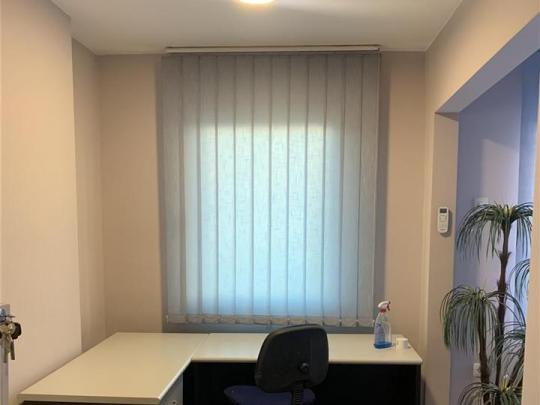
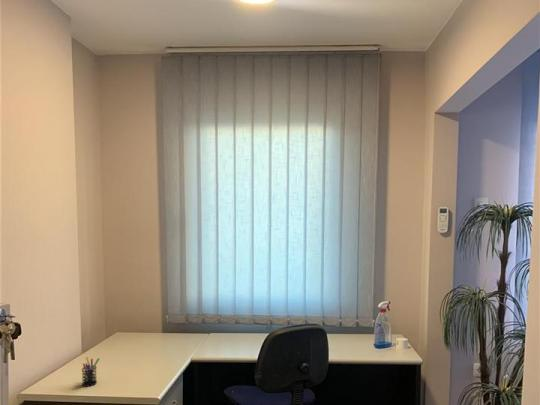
+ pen holder (91, 369)
